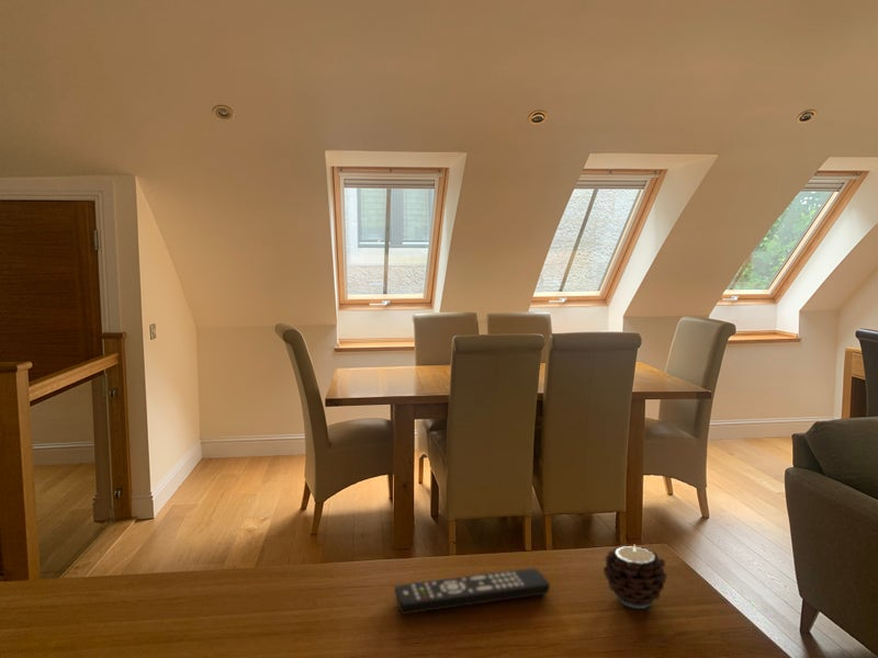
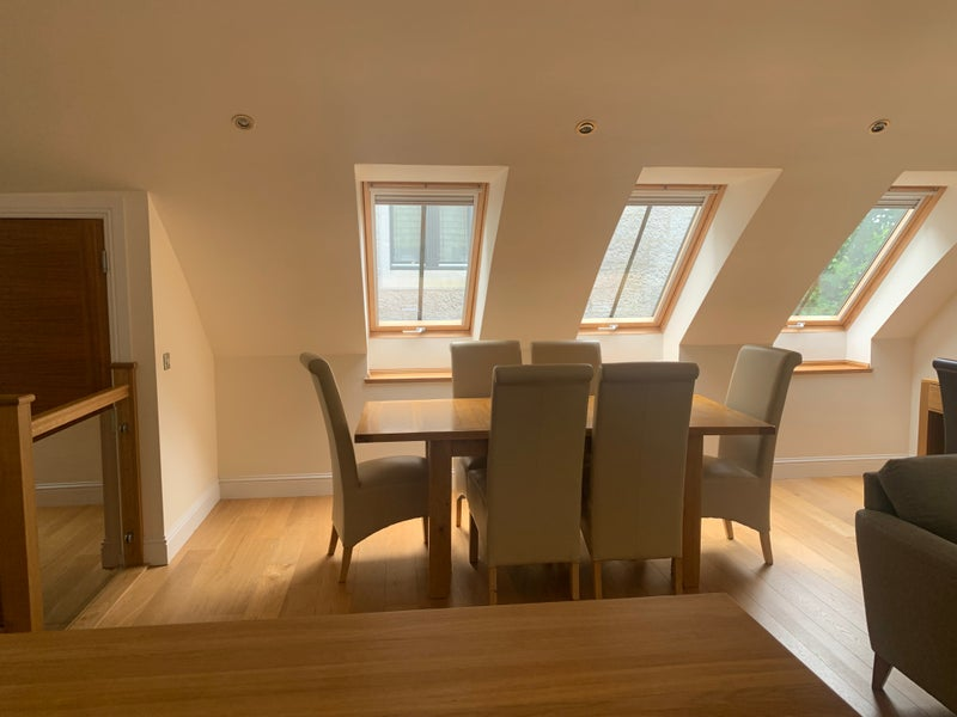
- candle (634, 571)
- remote control (472, 590)
